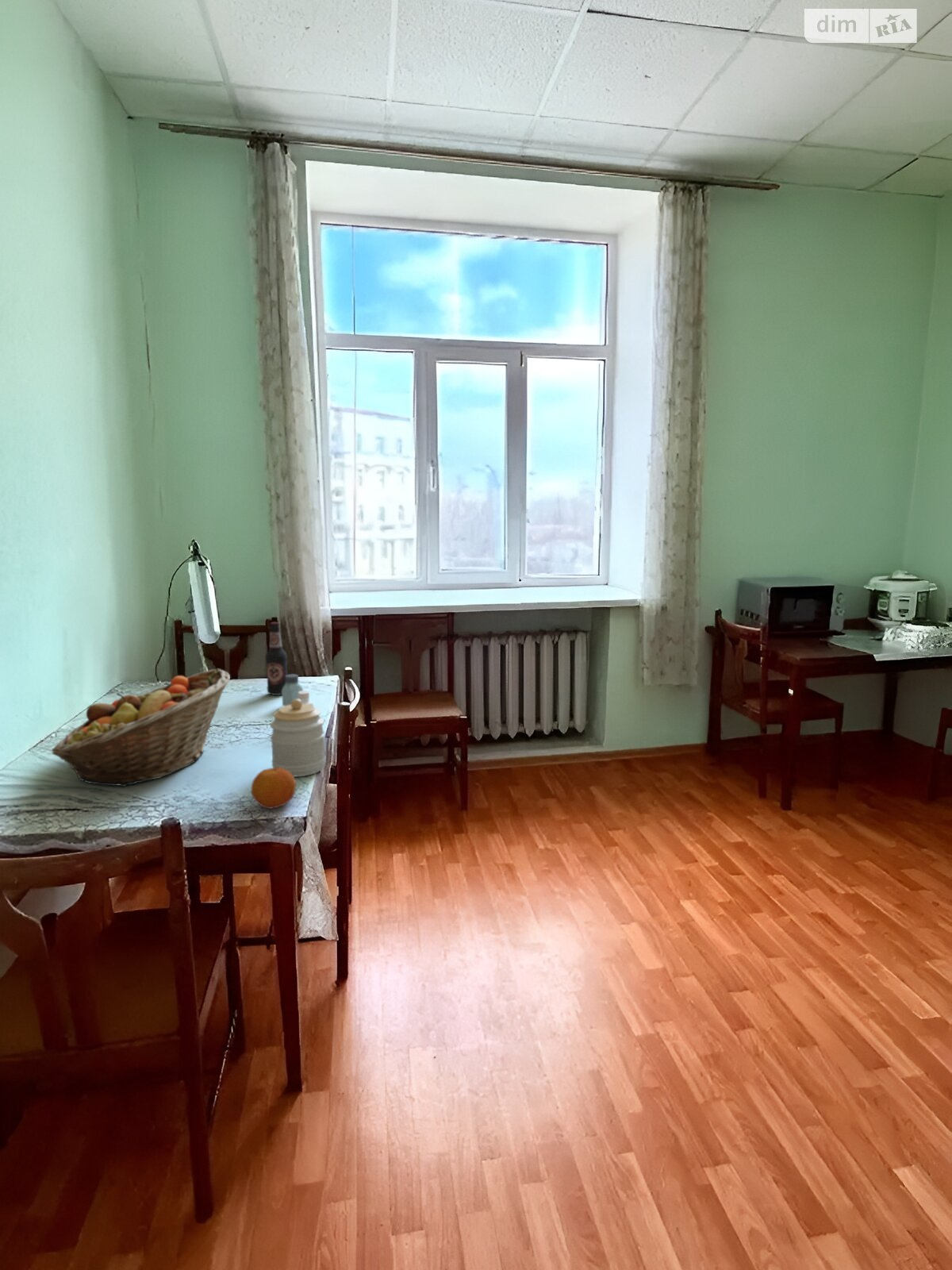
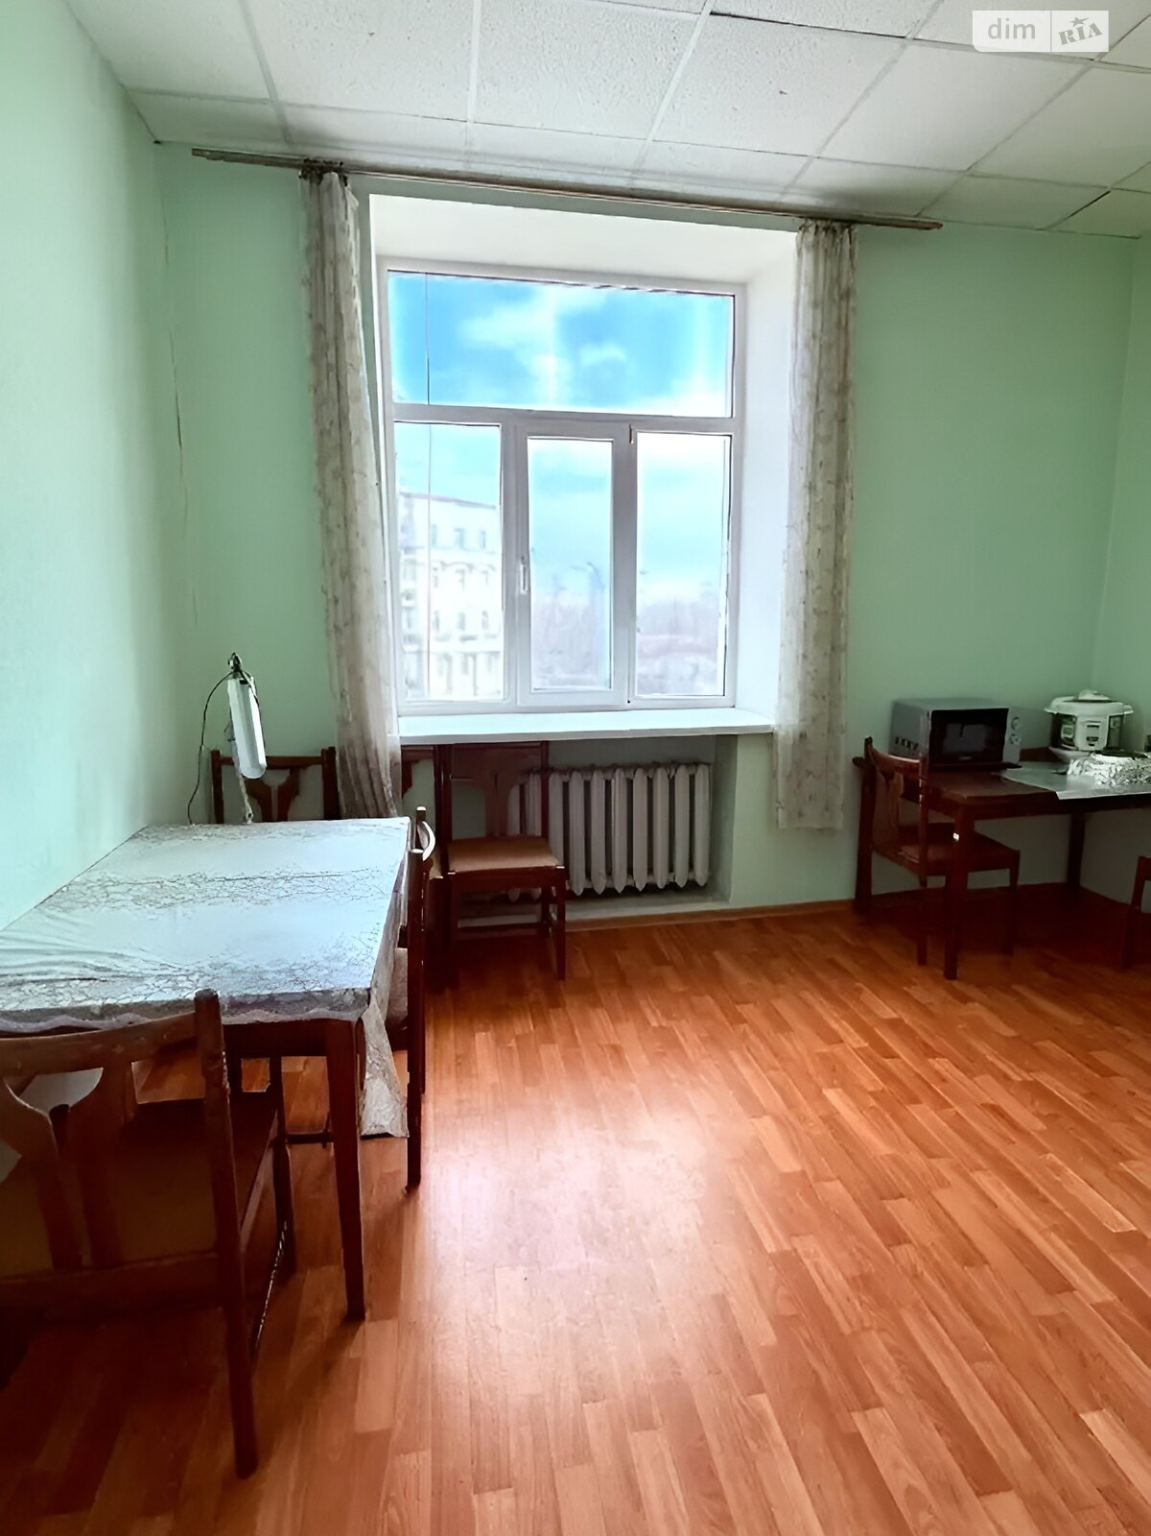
- jar (298, 733)
- fruit basket (149, 721)
- bottle (276, 658)
- saltshaker (292, 691)
- pepper shaker (304, 703)
- fruit (274, 787)
